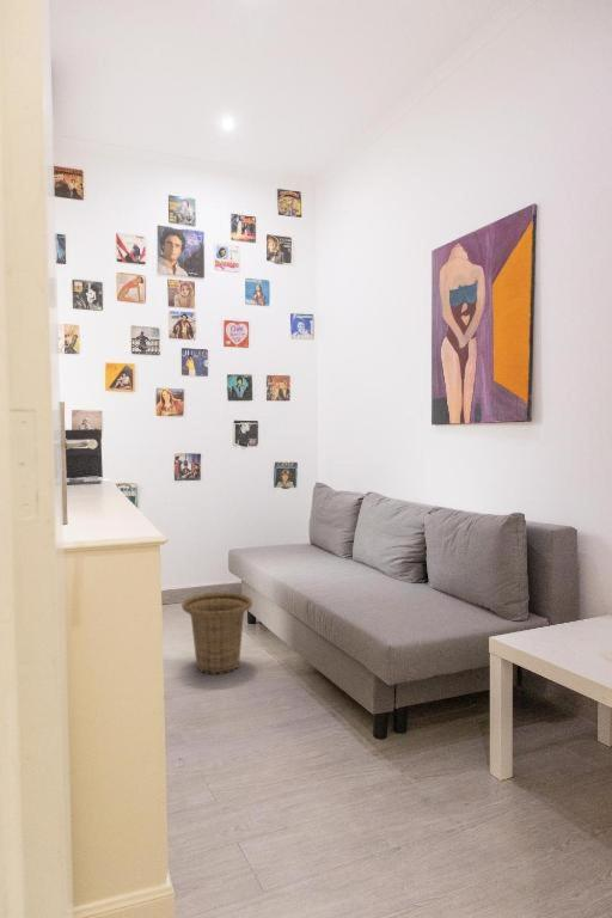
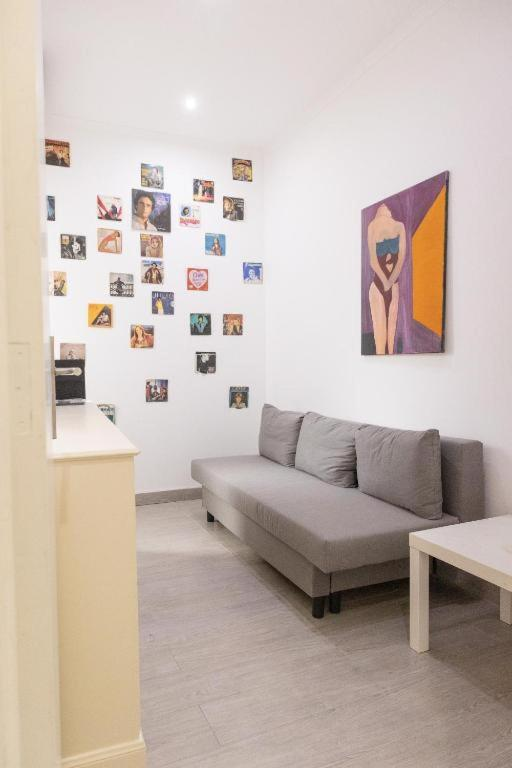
- basket (218, 634)
